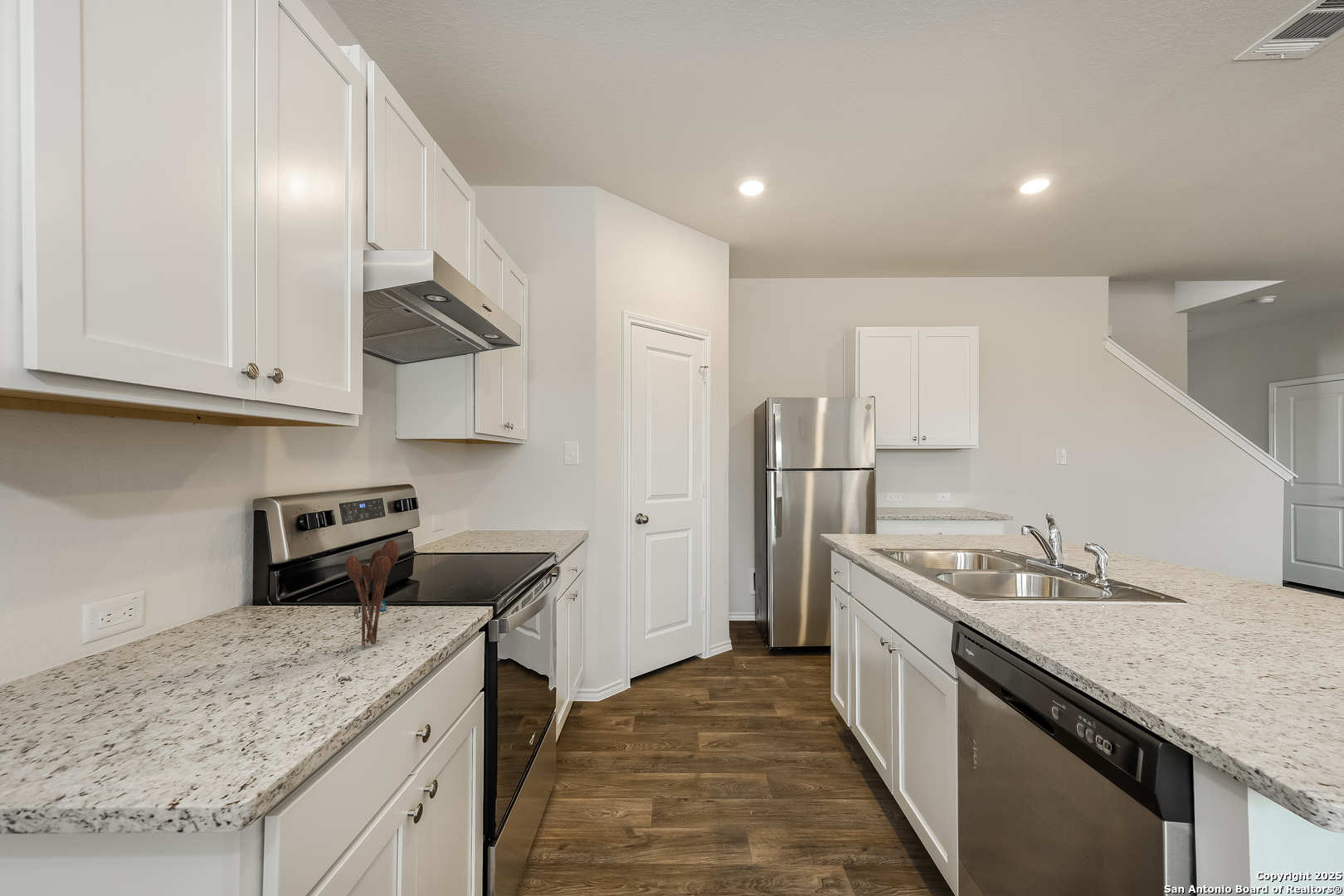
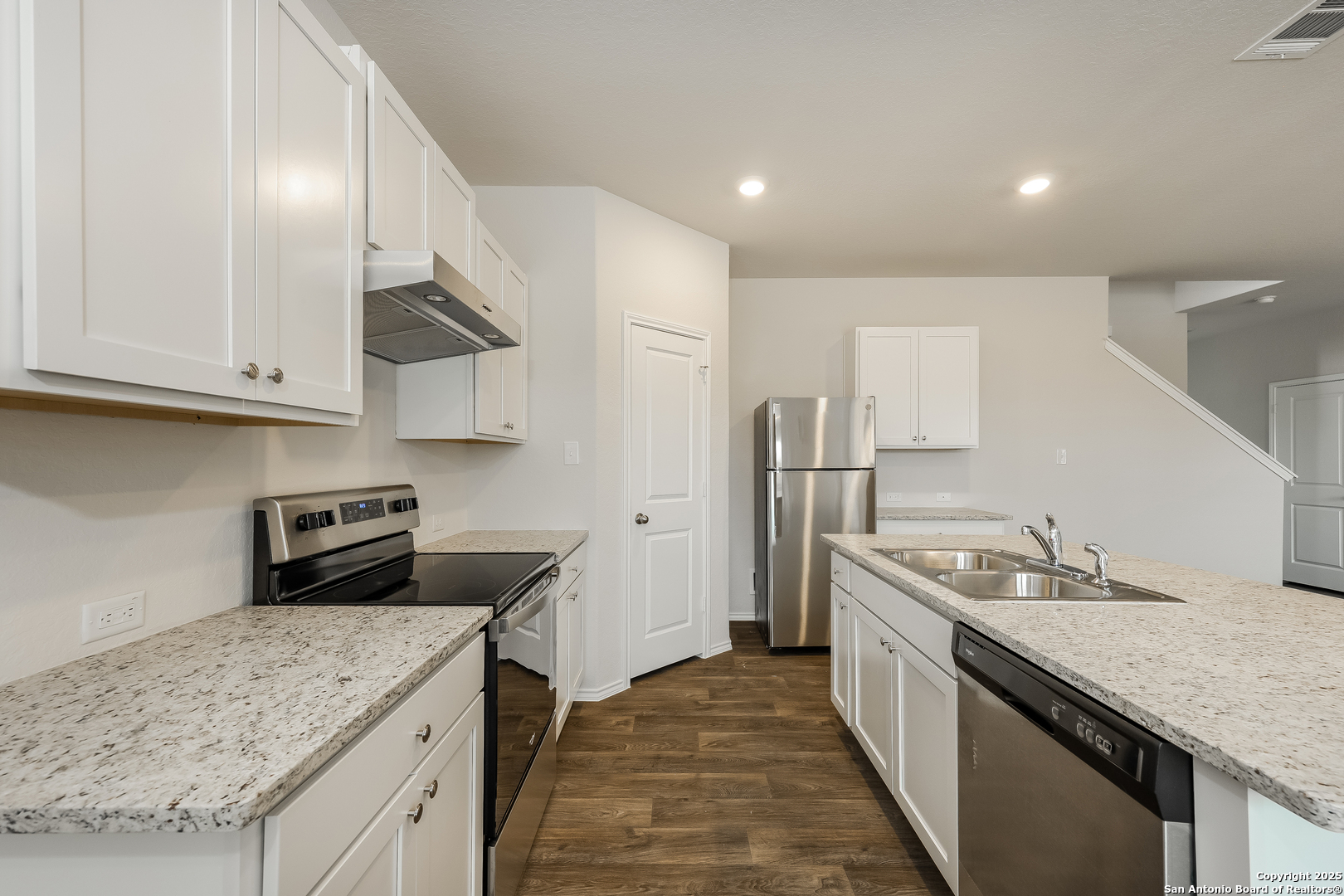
- utensil holder (373, 592)
